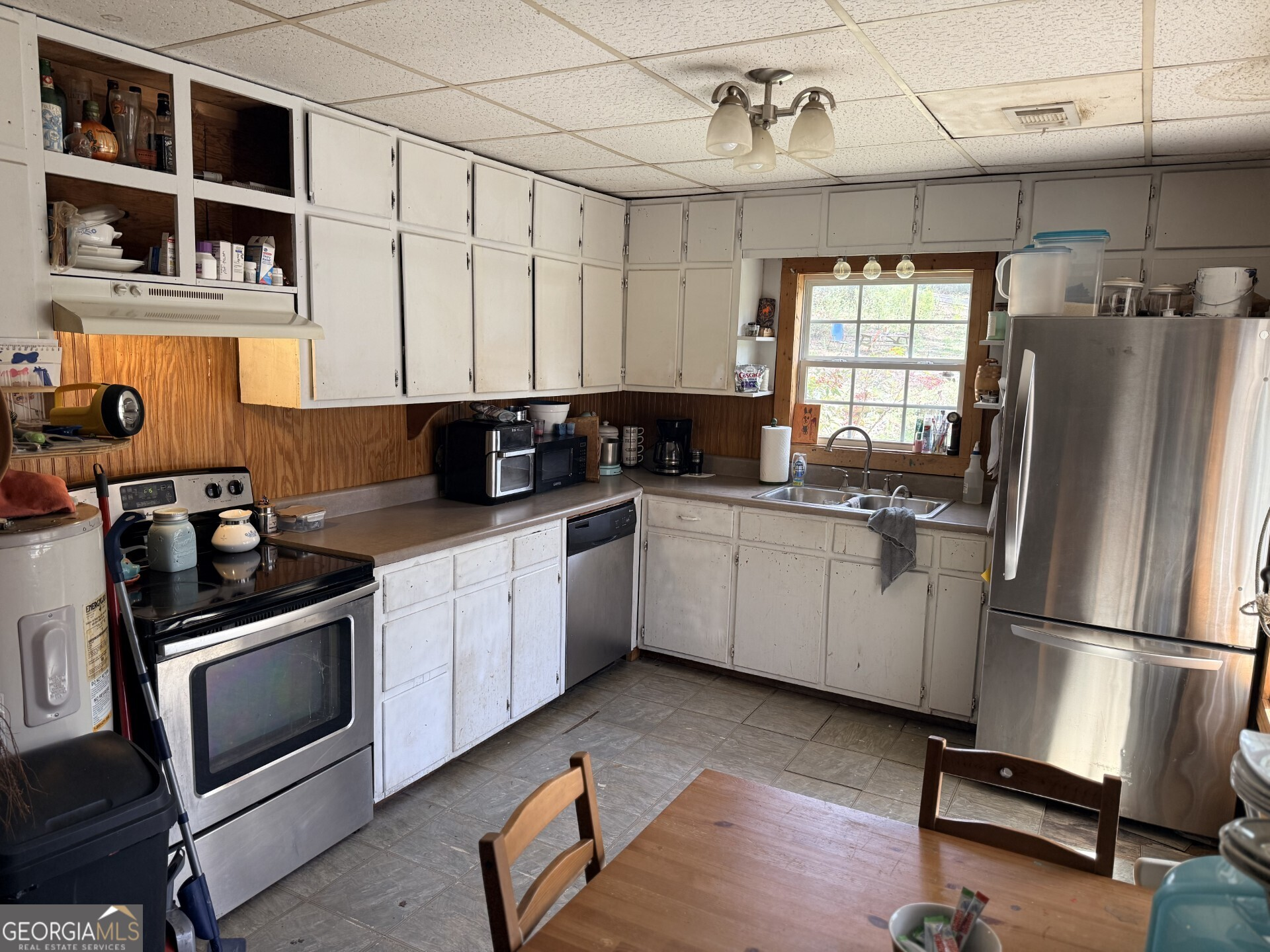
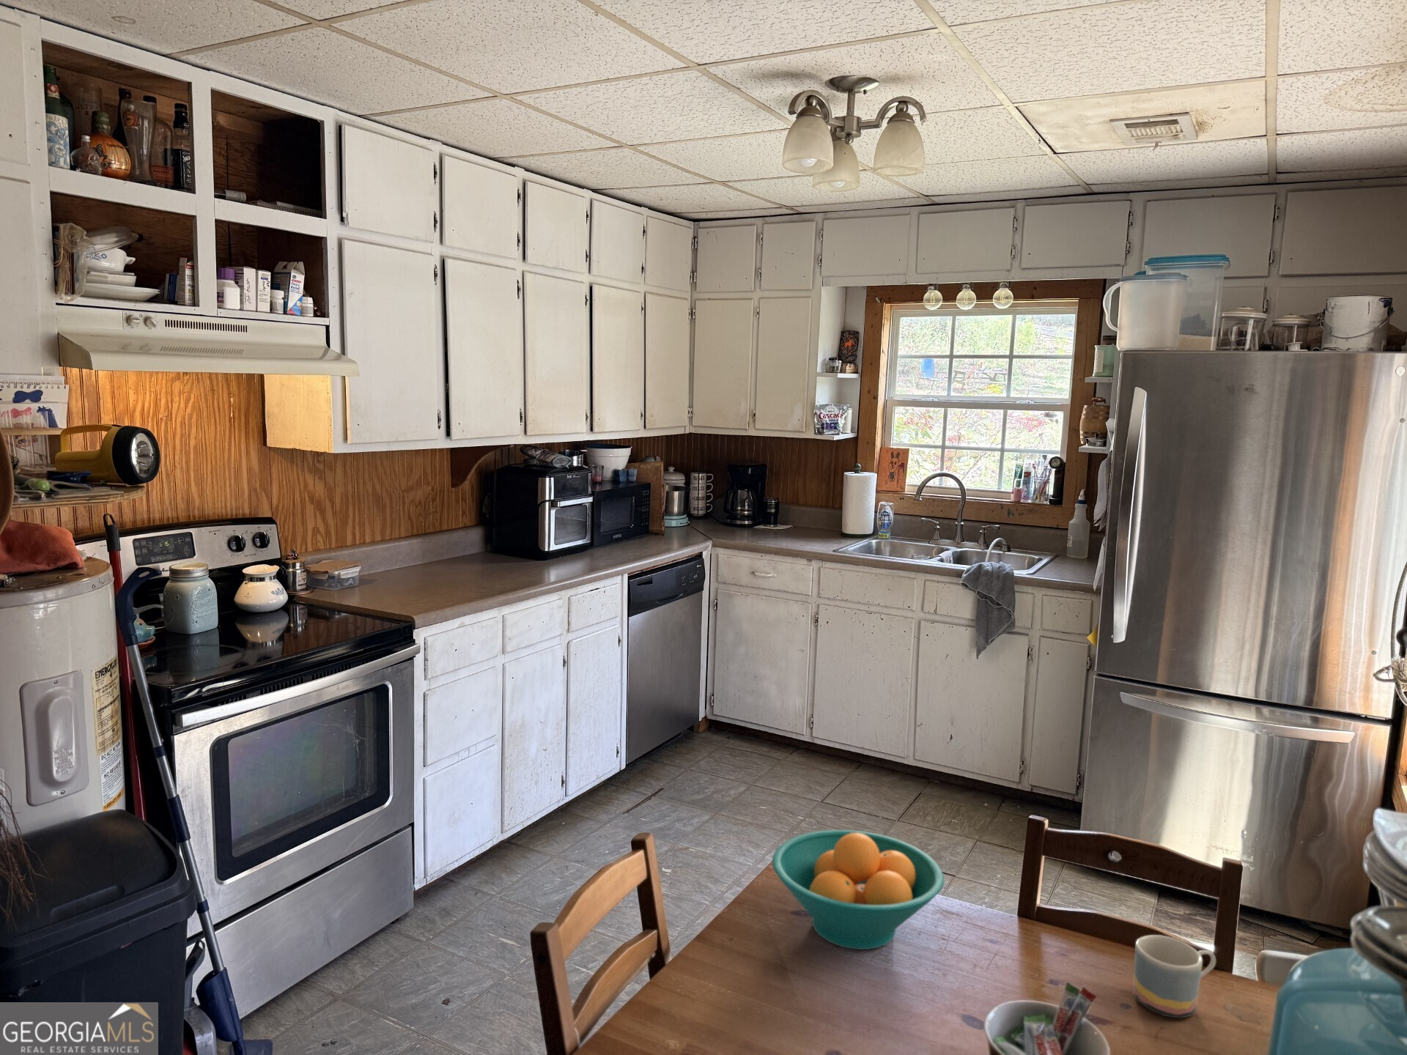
+ fruit bowl (856, 883)
+ mug (1177, 976)
